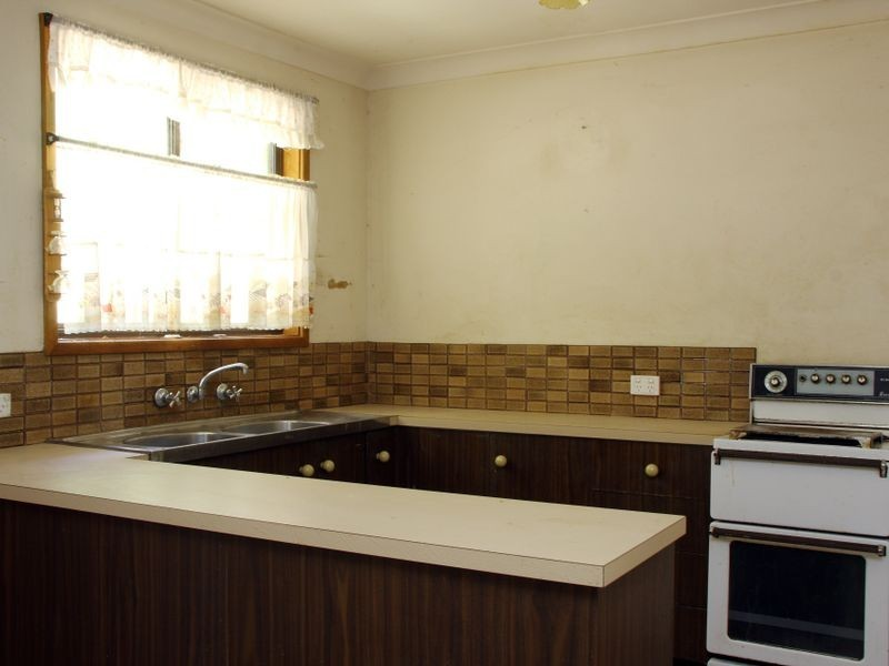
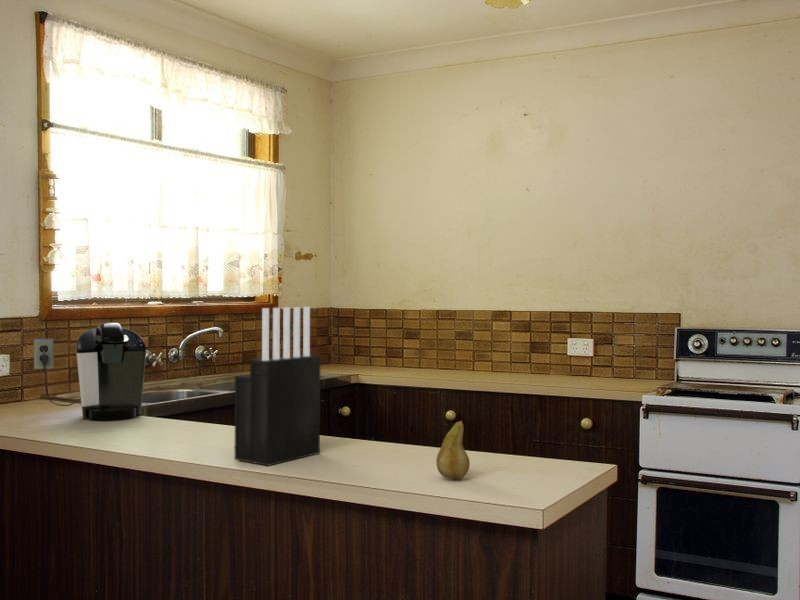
+ fruit (452, 449)
+ knife block (274, 381)
+ coffee maker (91, 369)
